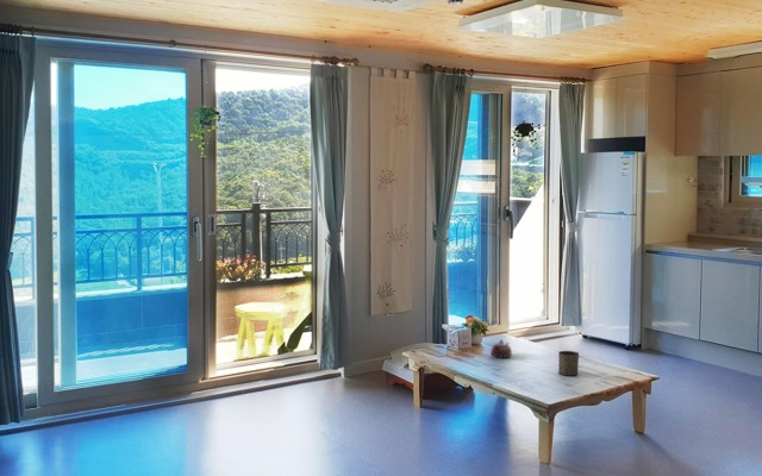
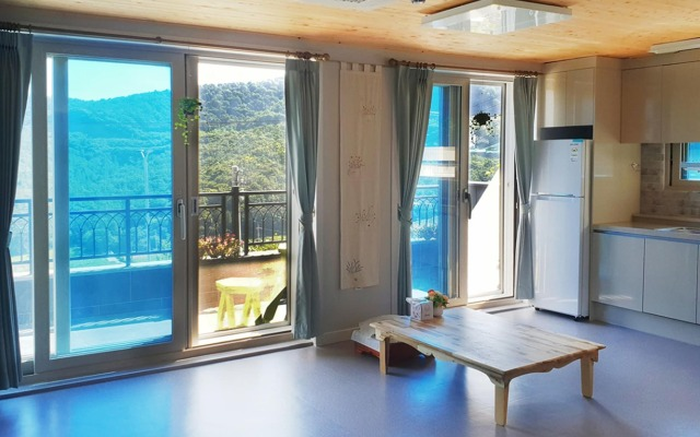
- teapot (500, 347)
- cup (568, 363)
